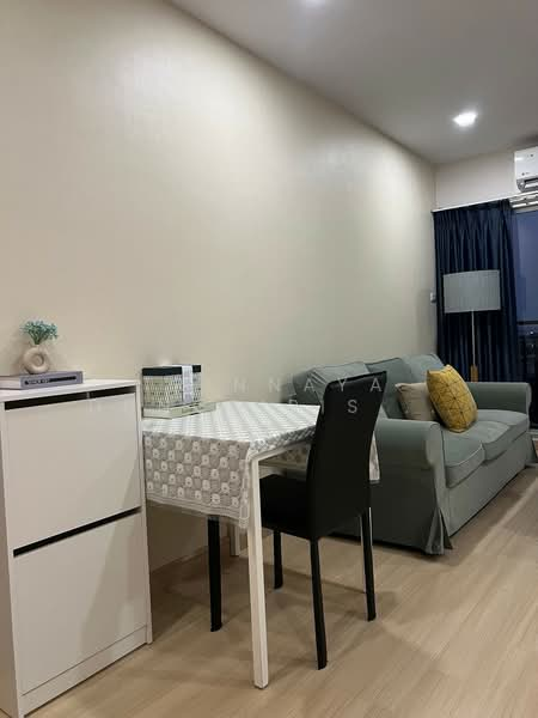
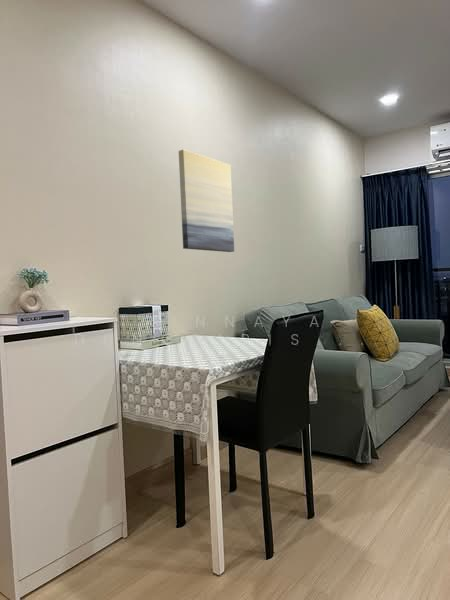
+ wall art (208, 204)
